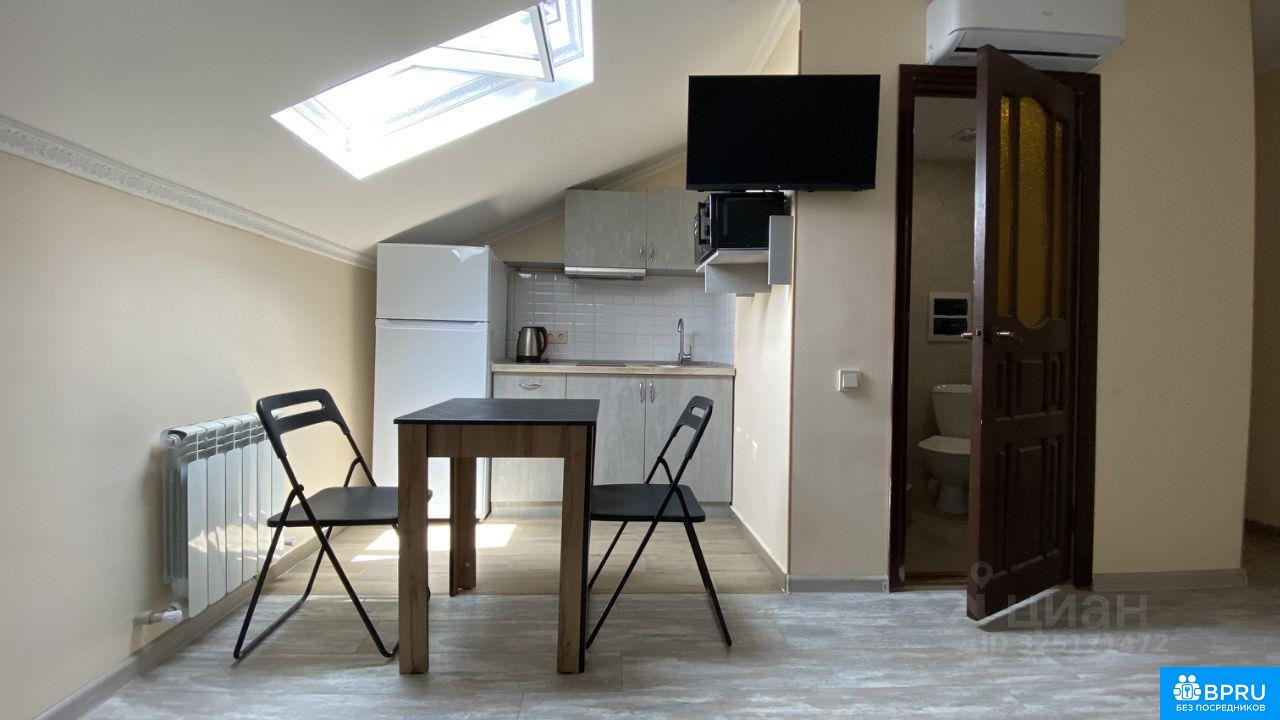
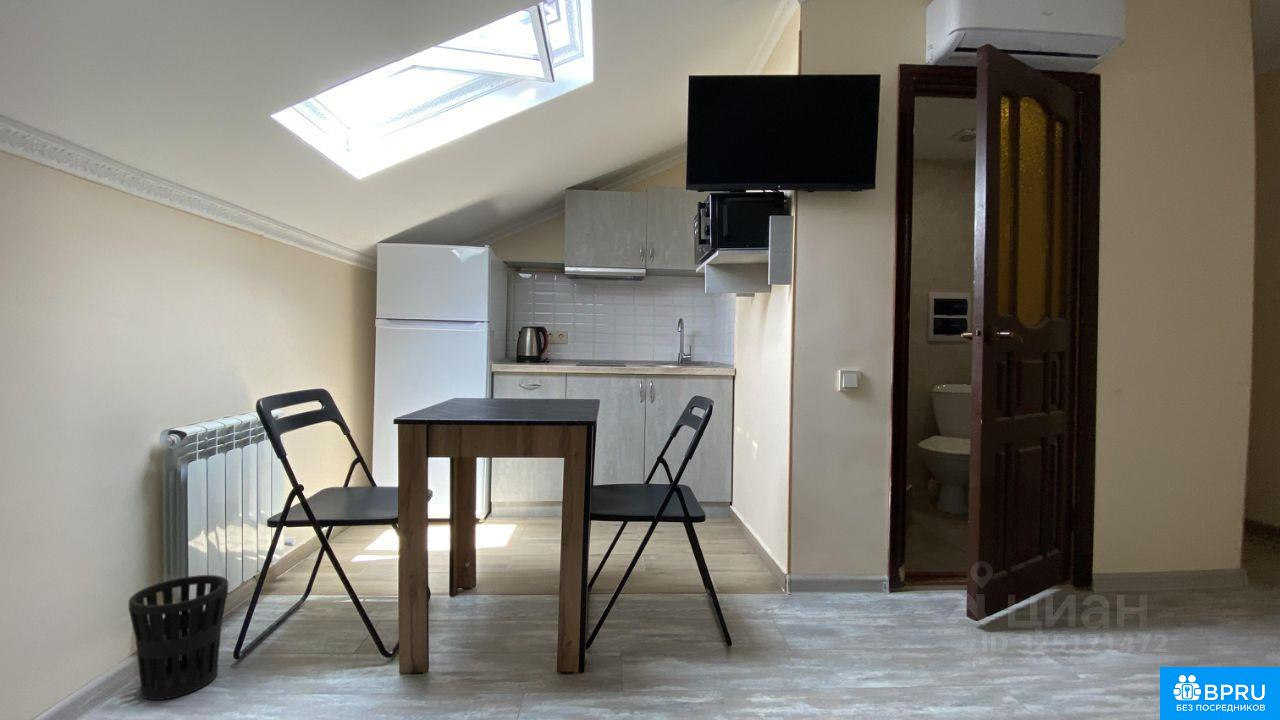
+ wastebasket (181, 635)
